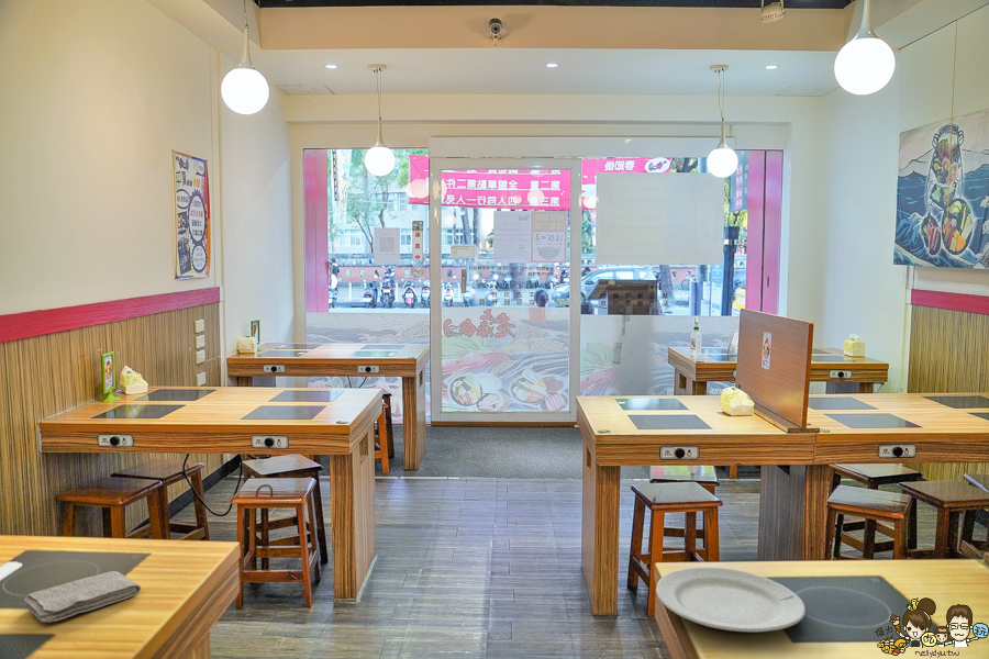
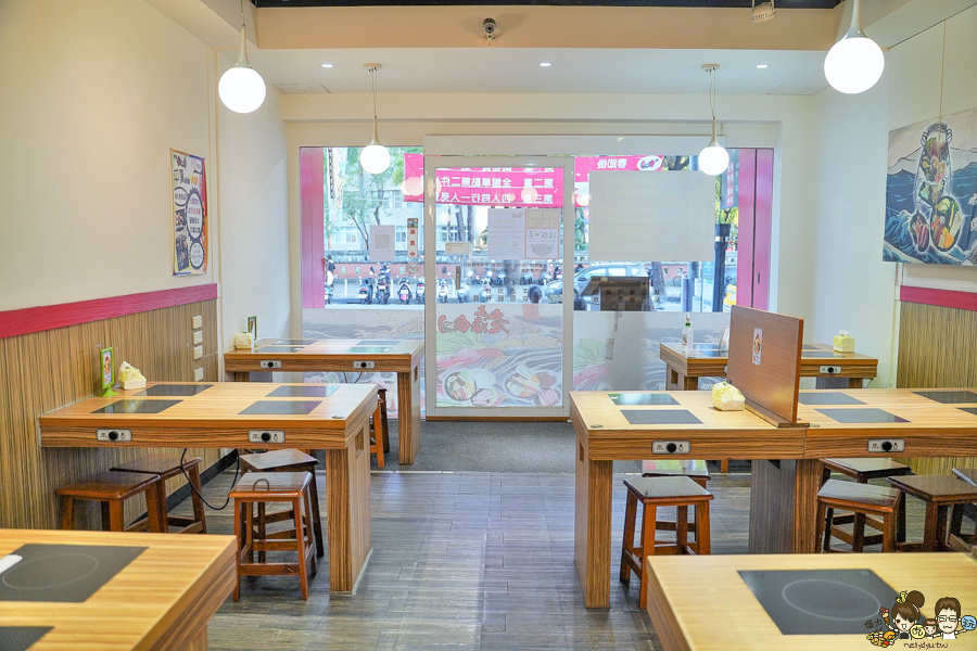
- chinaware (727, 602)
- washcloth (82, 593)
